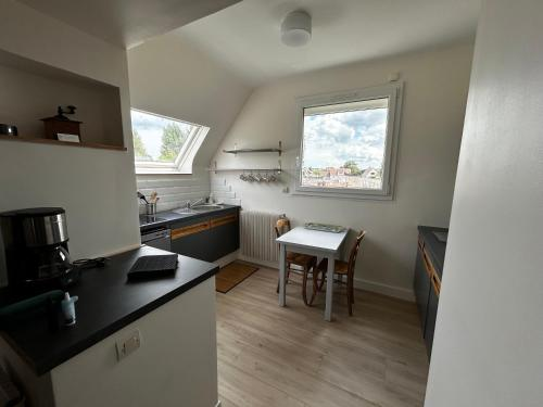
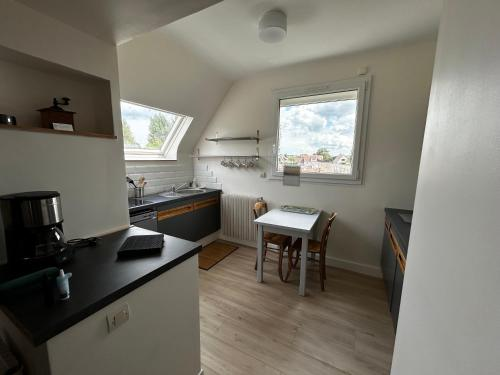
+ calendar (291, 175)
